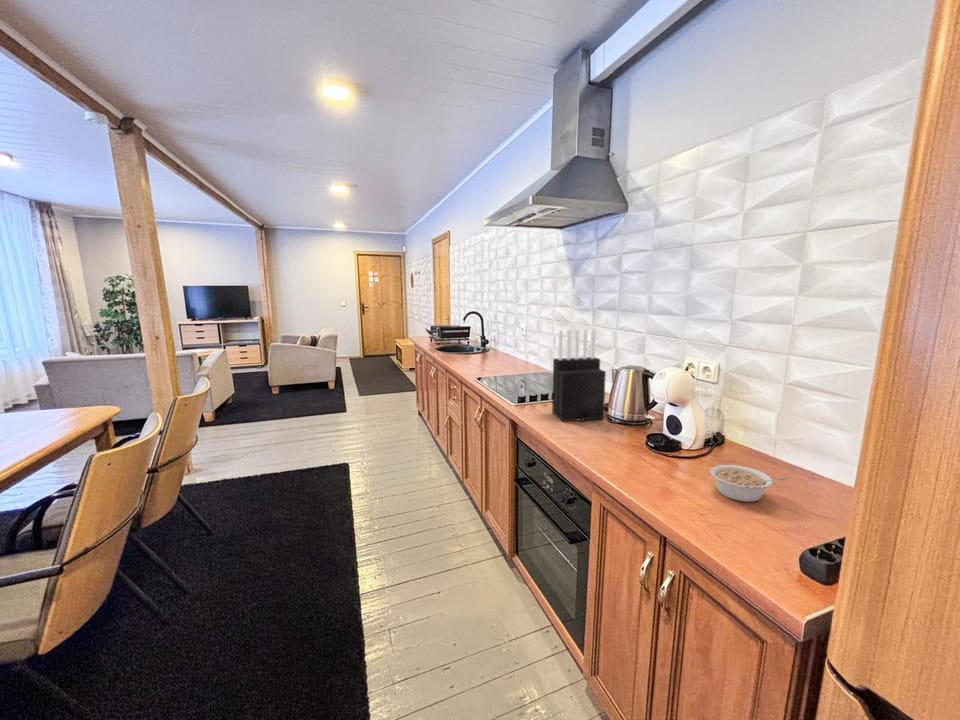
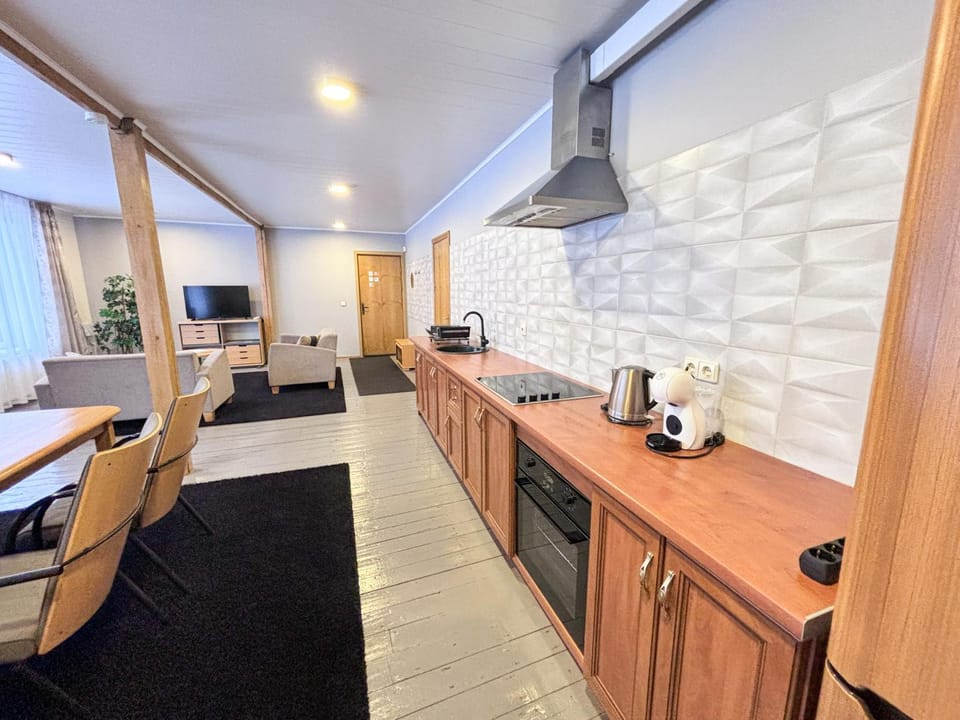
- knife block (579, 374)
- legume (741, 482)
